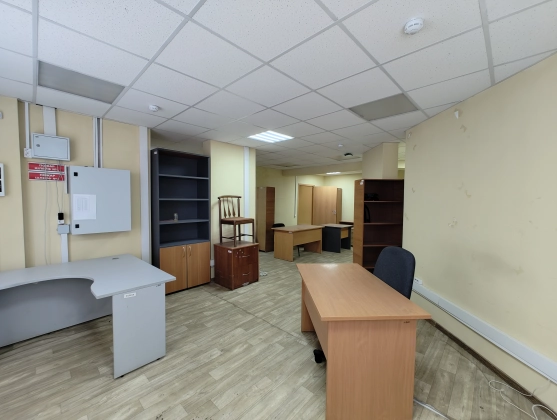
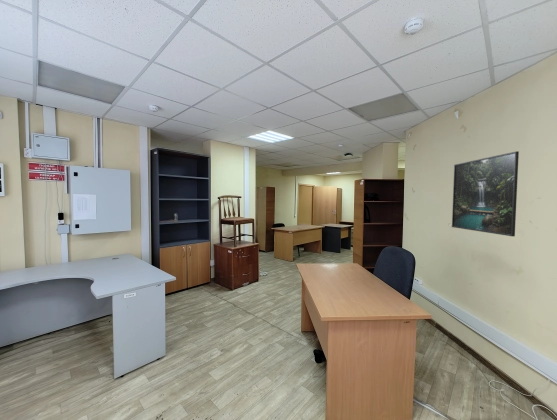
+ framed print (480, 195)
